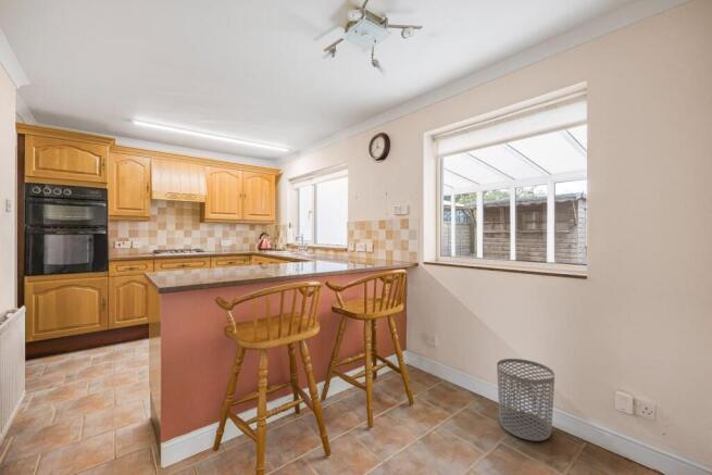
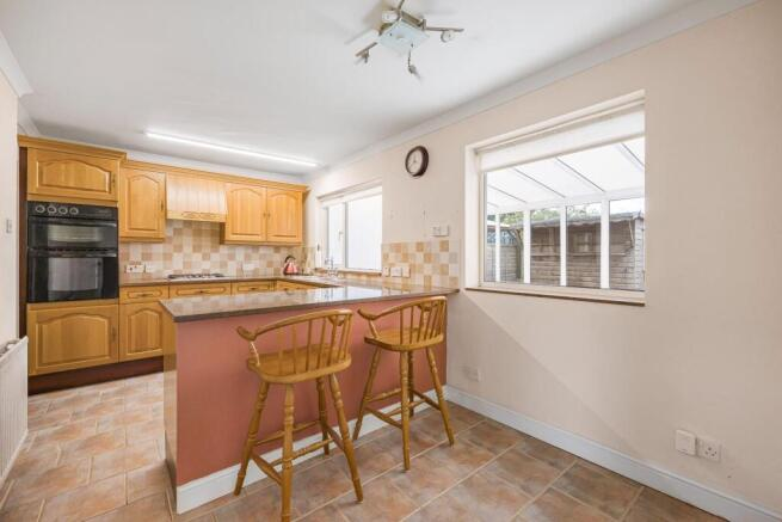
- waste bin (524, 398)
